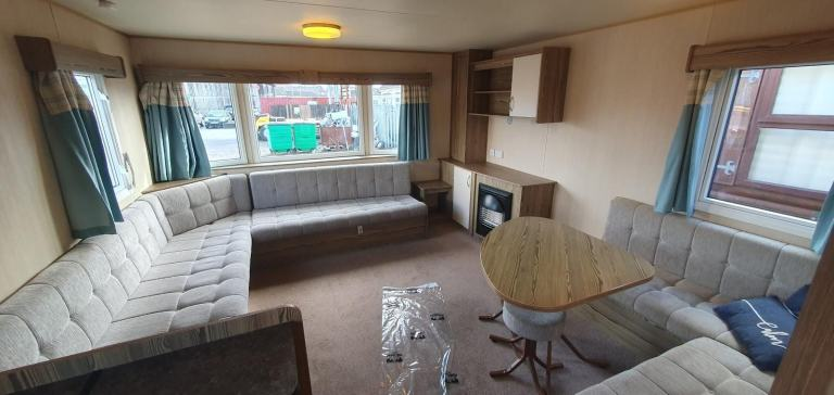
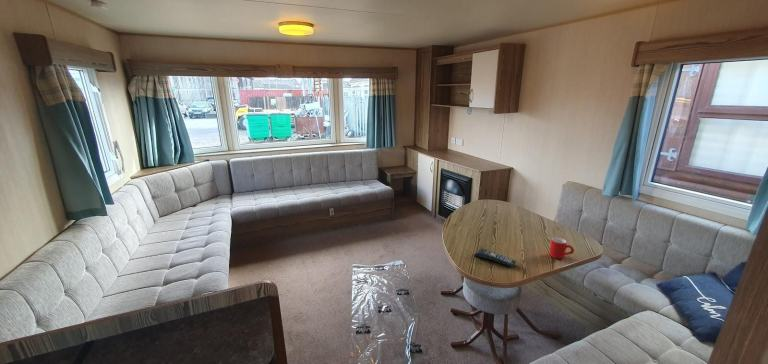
+ mug (561, 249)
+ remote control (494, 257)
